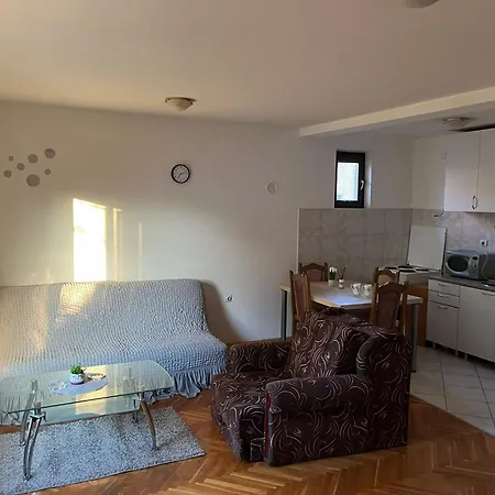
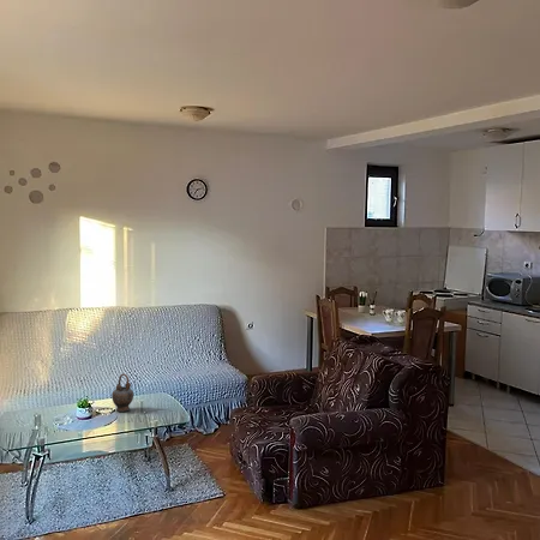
+ teapot (124, 392)
